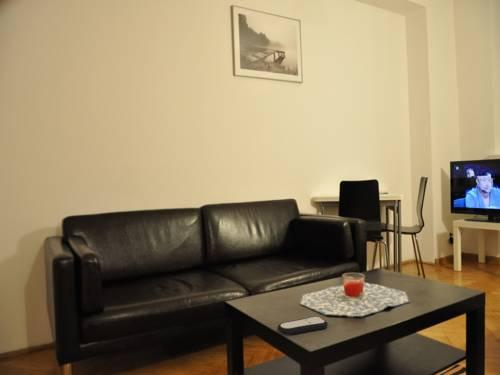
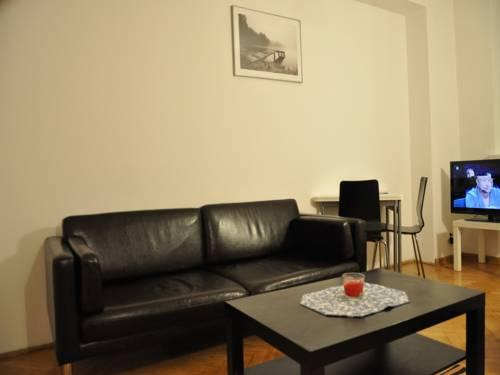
- remote control (302, 325)
